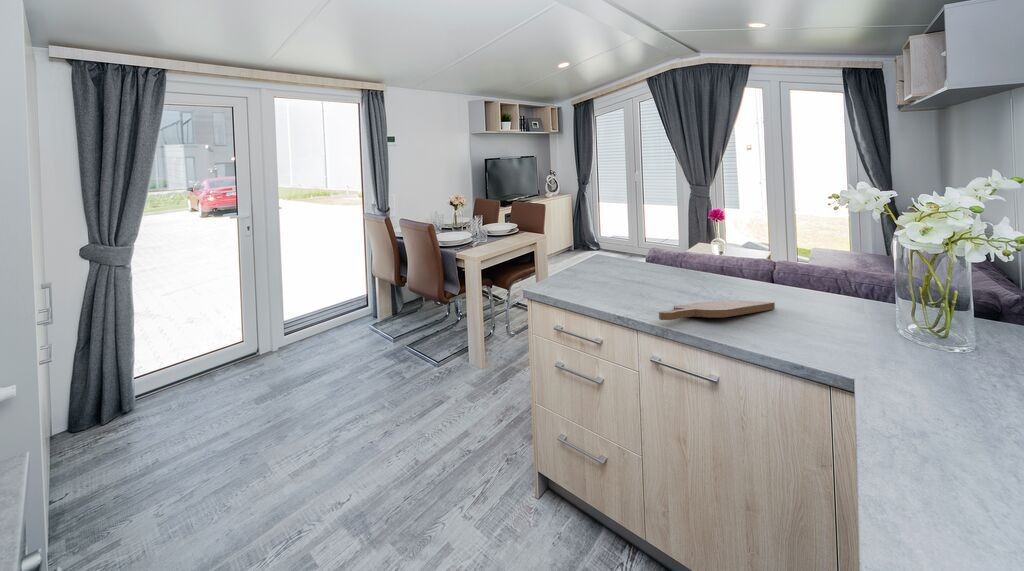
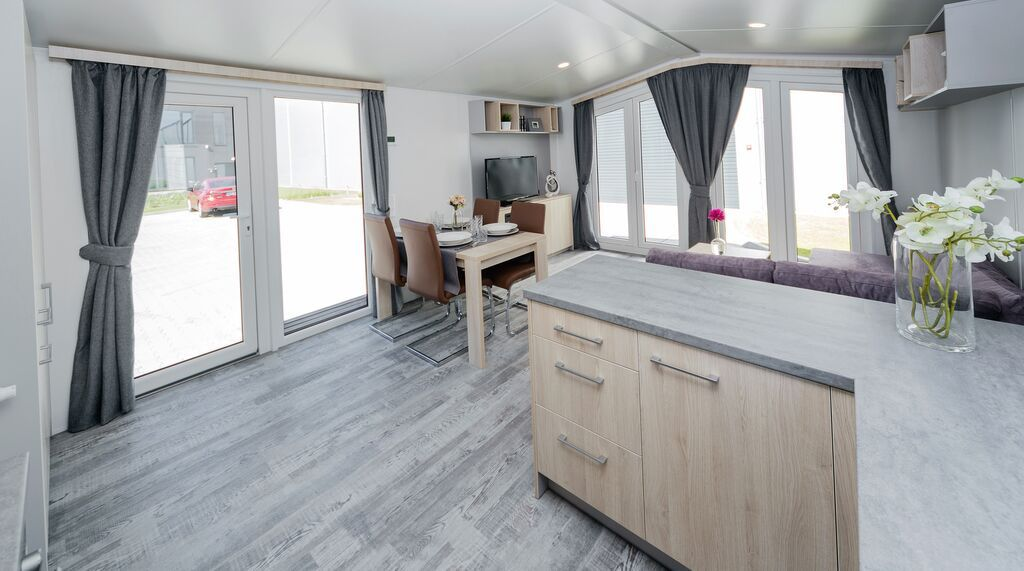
- cutting board (708, 310)
